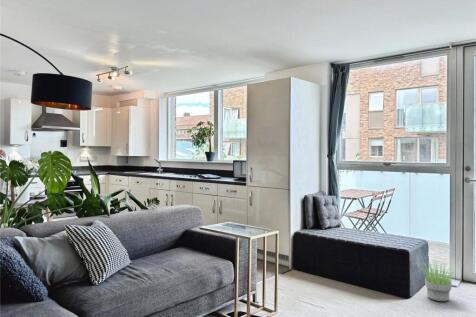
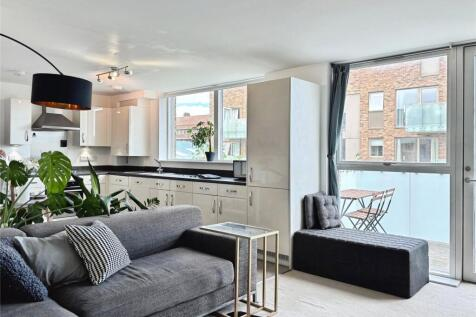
- potted plant (438, 282)
